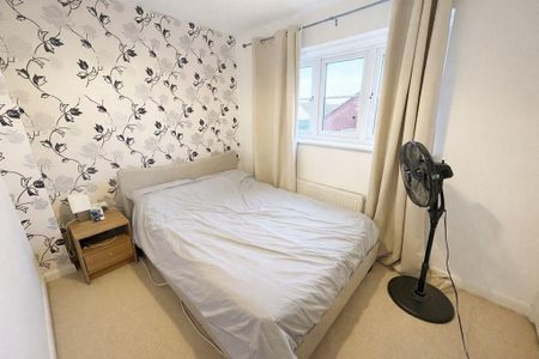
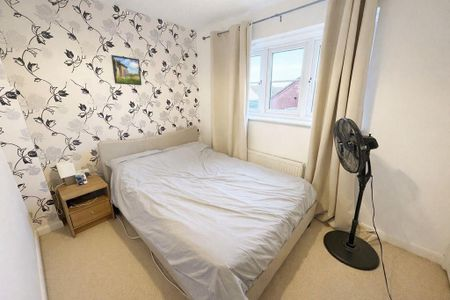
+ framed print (127, 71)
